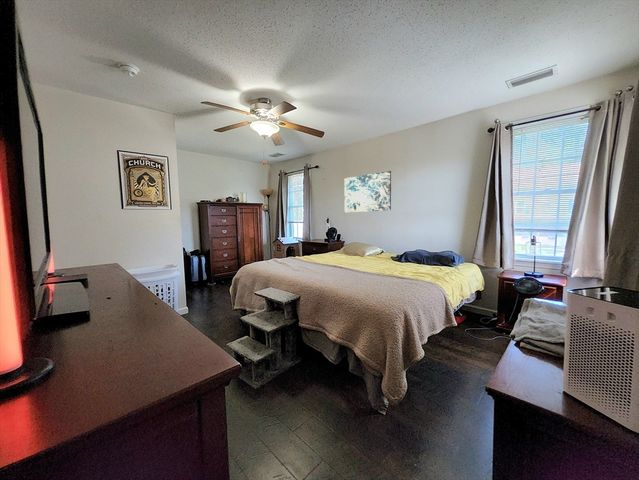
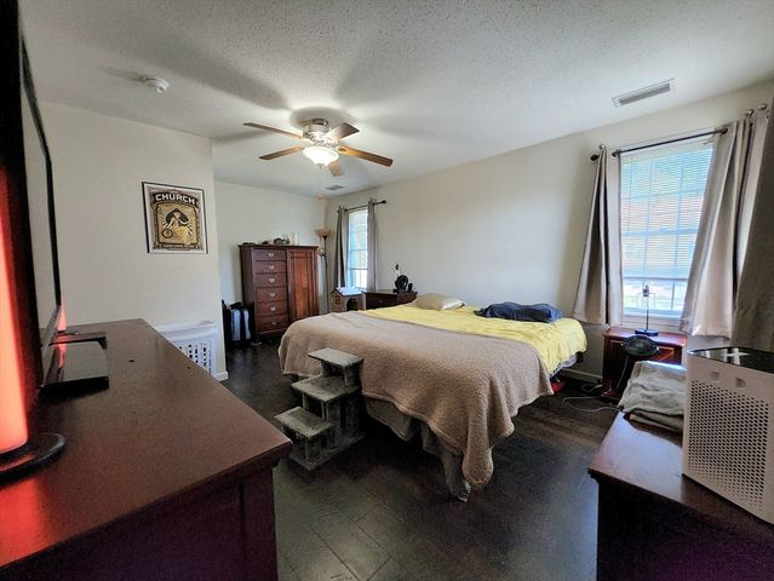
- wall art (366, 193)
